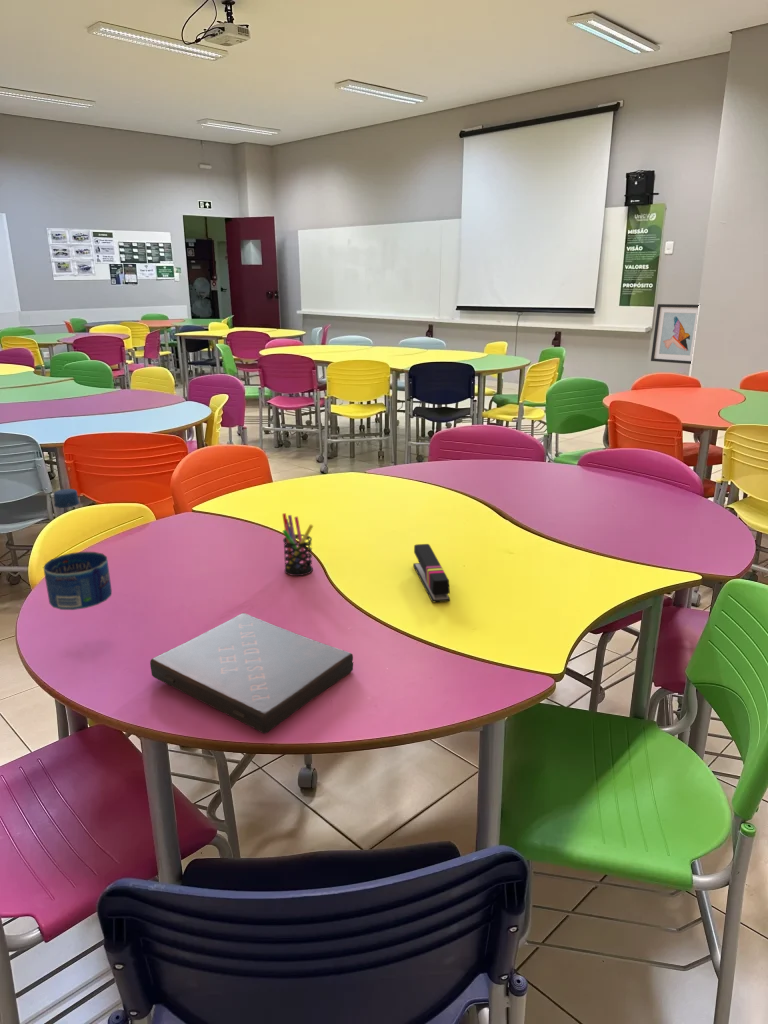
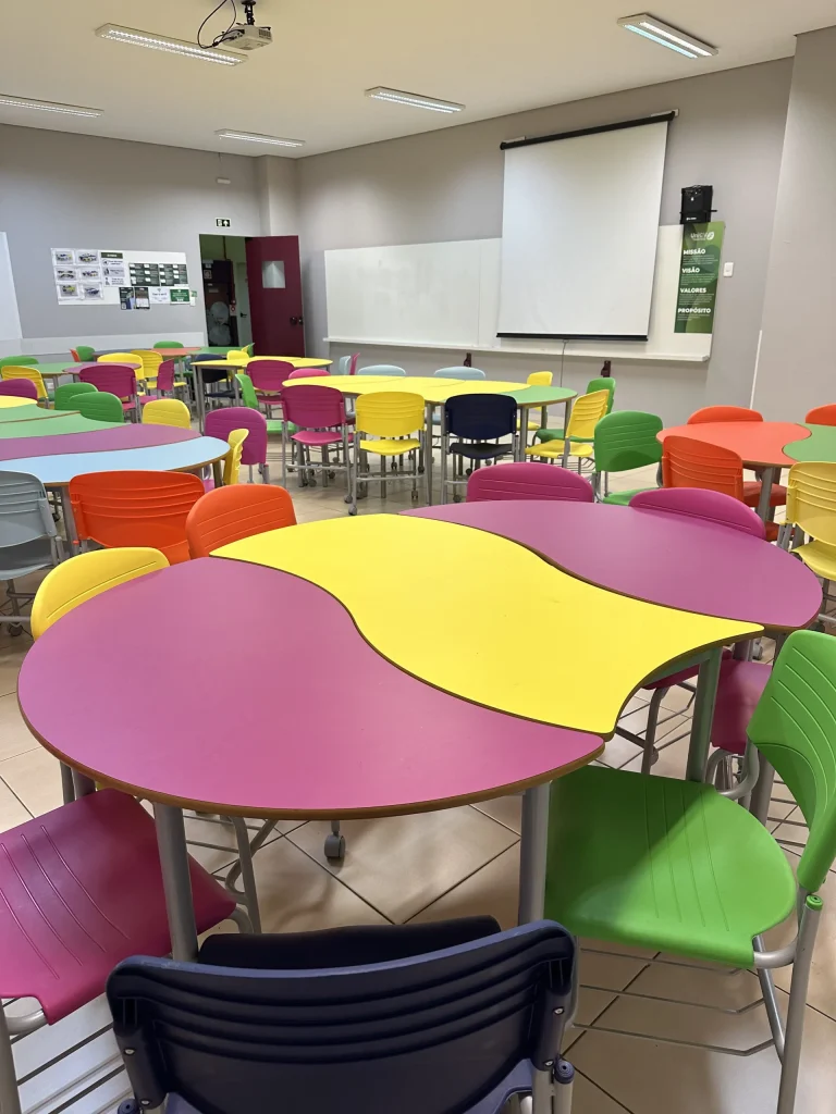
- wall art (677, 333)
- pen holder (294, 544)
- water bottle (77, 574)
- book (252, 665)
- stapler (430, 571)
